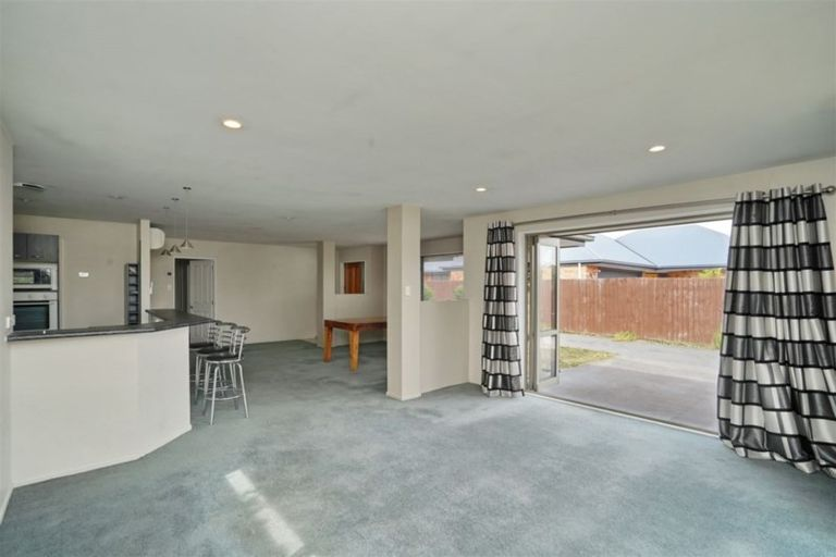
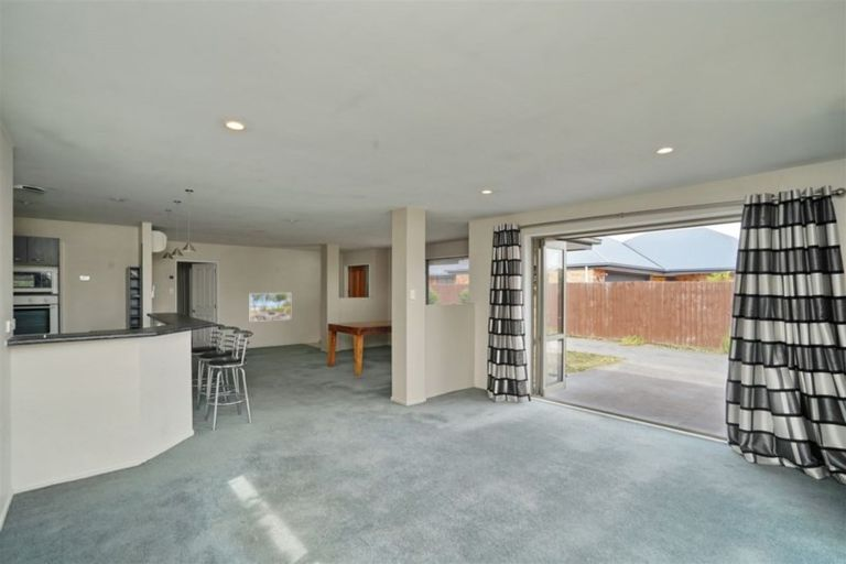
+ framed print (271, 306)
